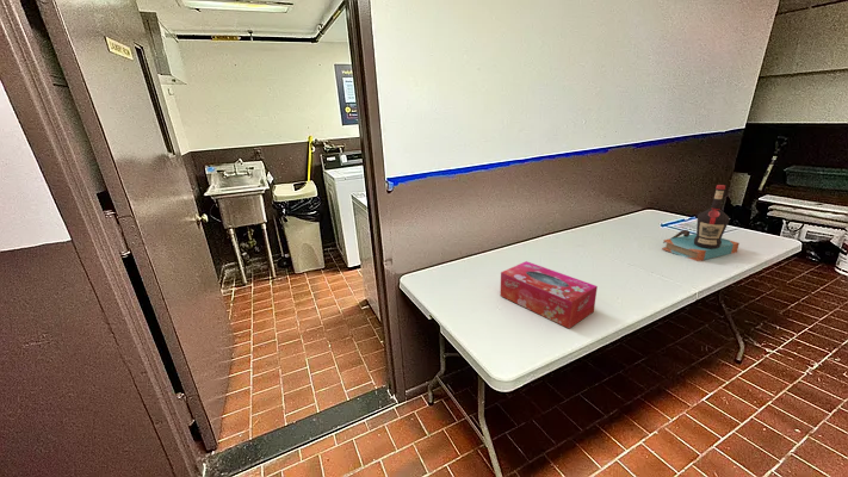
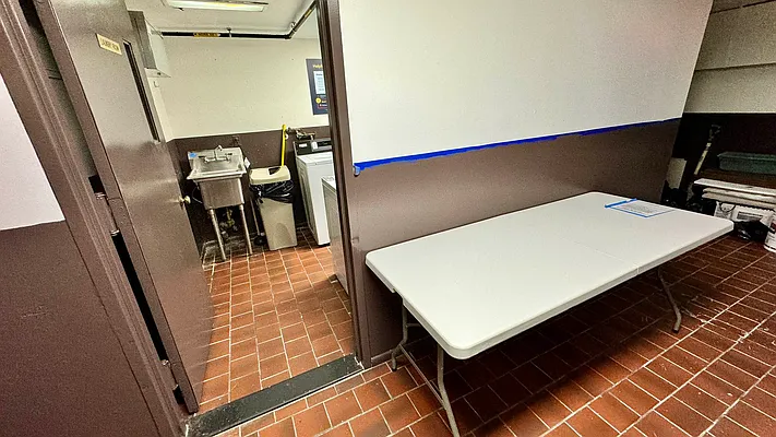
- bottle (701, 217)
- tissue box (545, 291)
